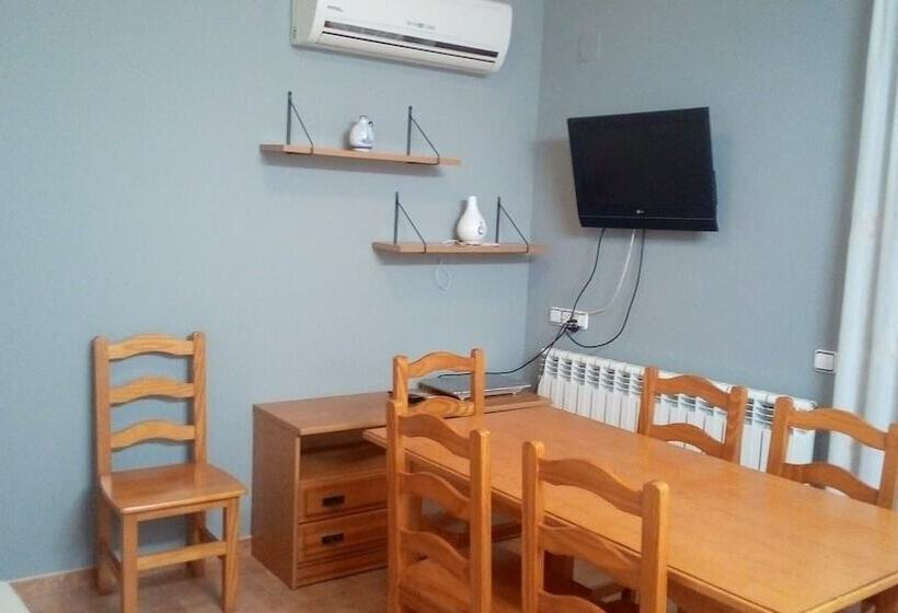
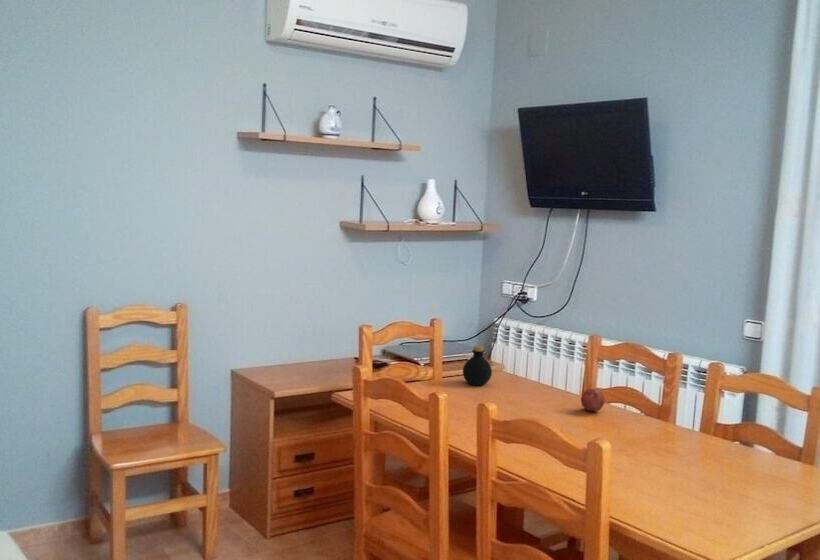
+ bottle (477, 365)
+ fruit (592, 399)
